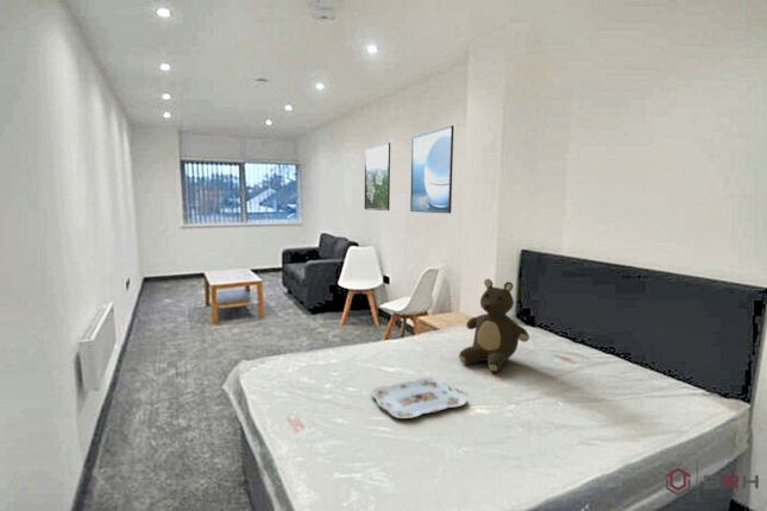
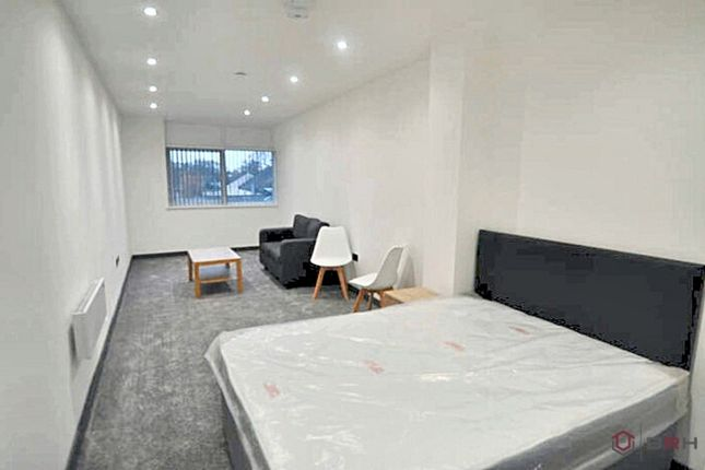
- serving tray (417, 397)
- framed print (376, 178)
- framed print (429, 172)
- teddy bear (490, 322)
